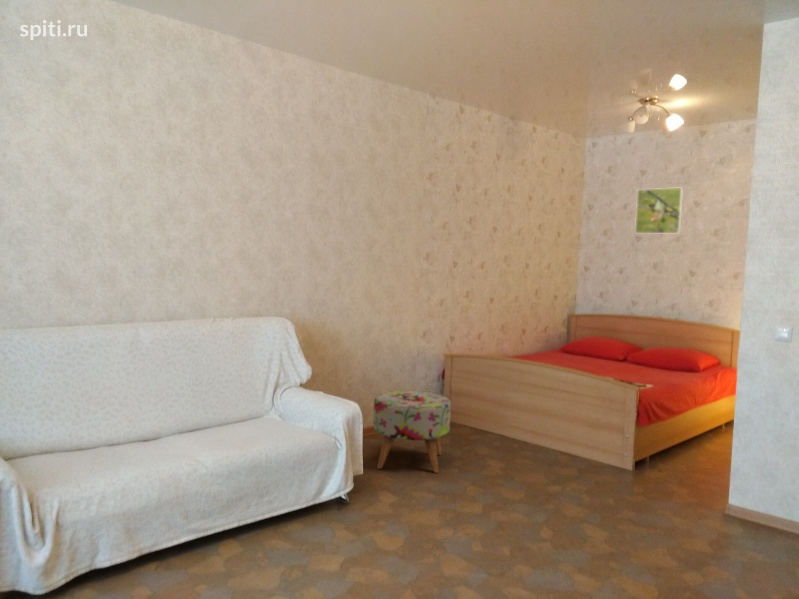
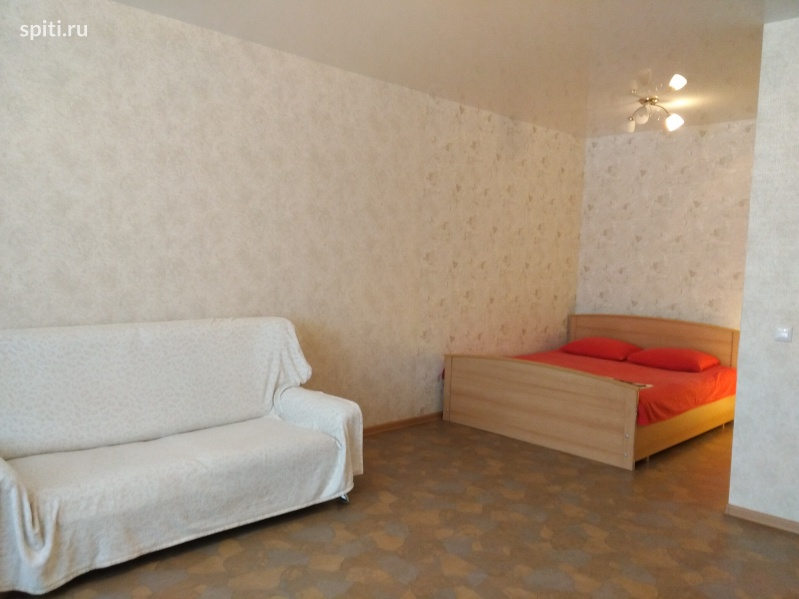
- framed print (658, 211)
- ottoman (411, 429)
